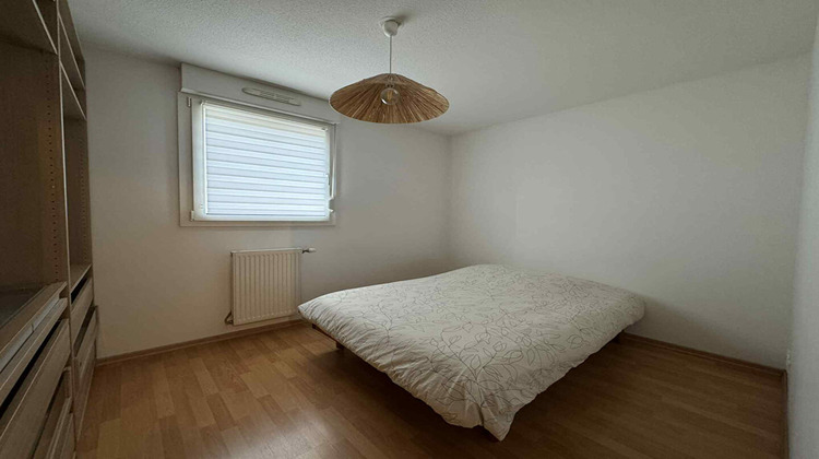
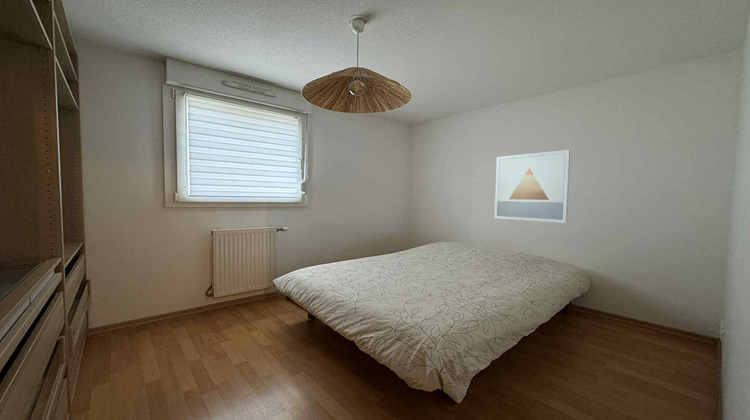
+ wall art (528, 187)
